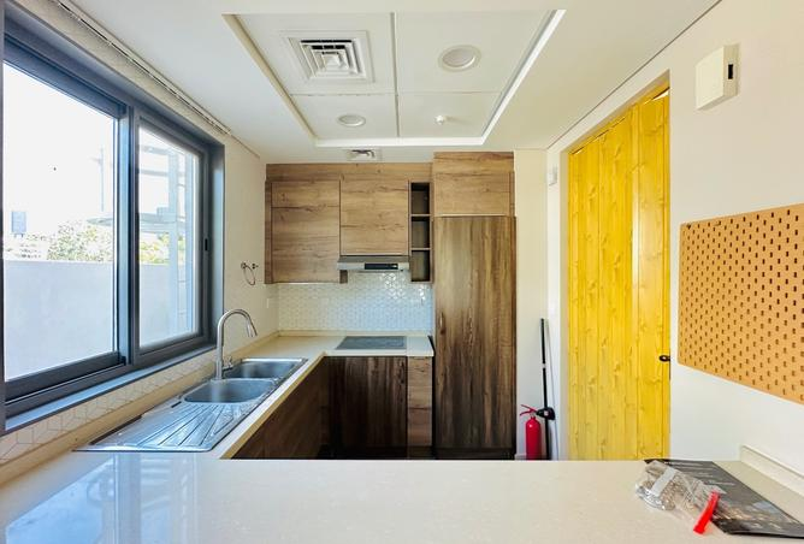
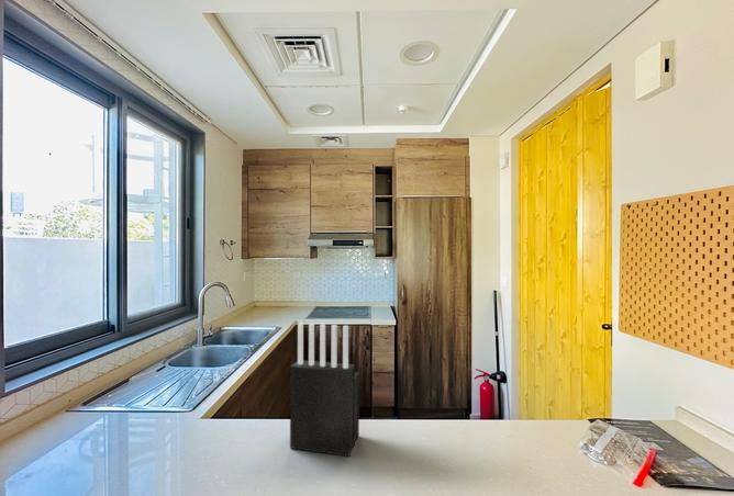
+ knife block (326, 380)
